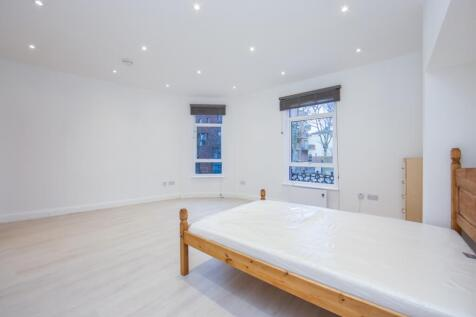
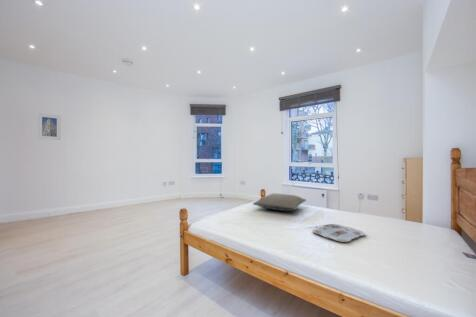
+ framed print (49, 127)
+ serving tray (338, 232)
+ pillow (280, 201)
